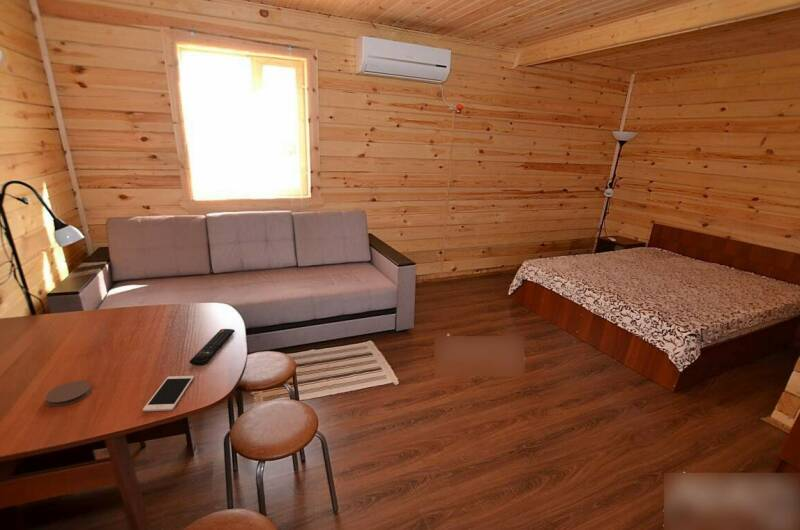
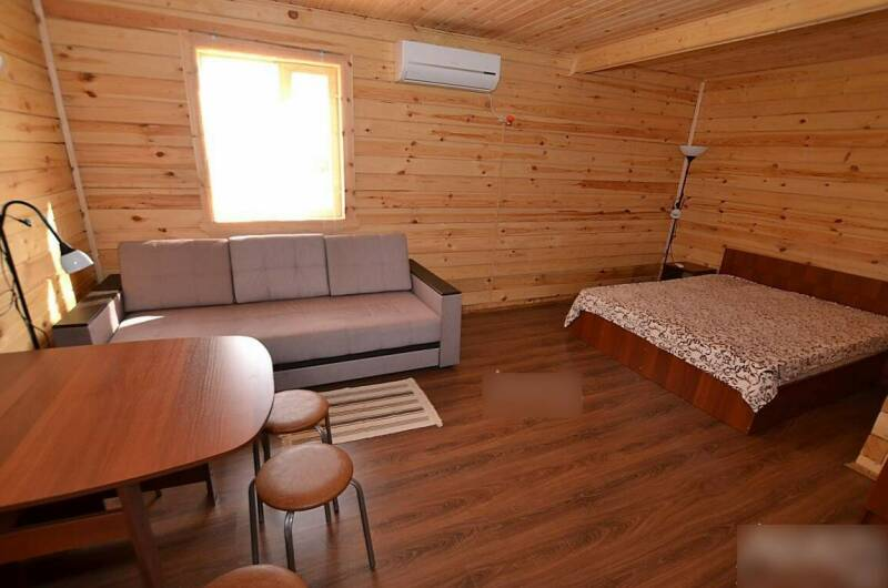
- coaster (68, 393)
- remote control (214, 345)
- cell phone (170, 392)
